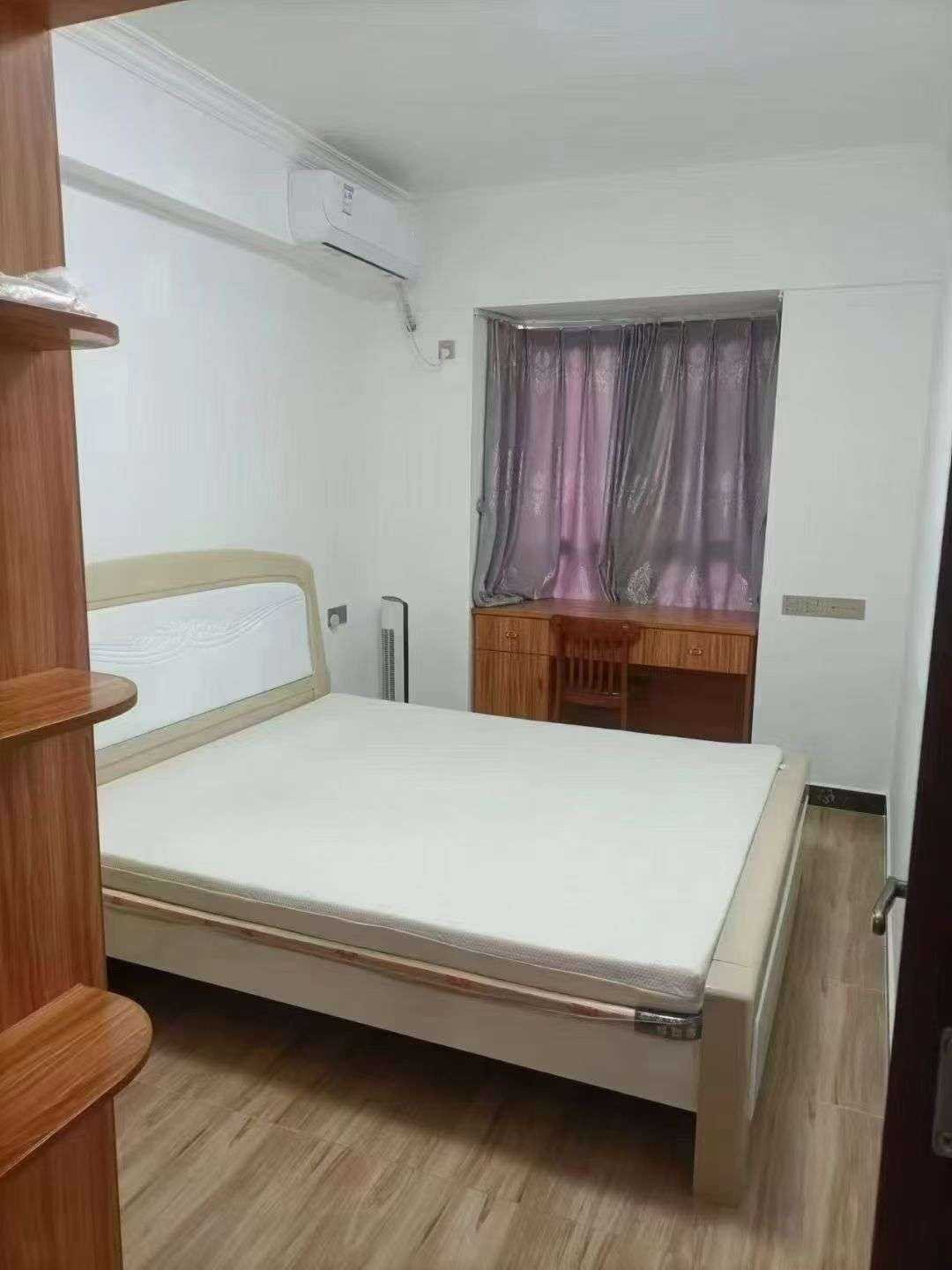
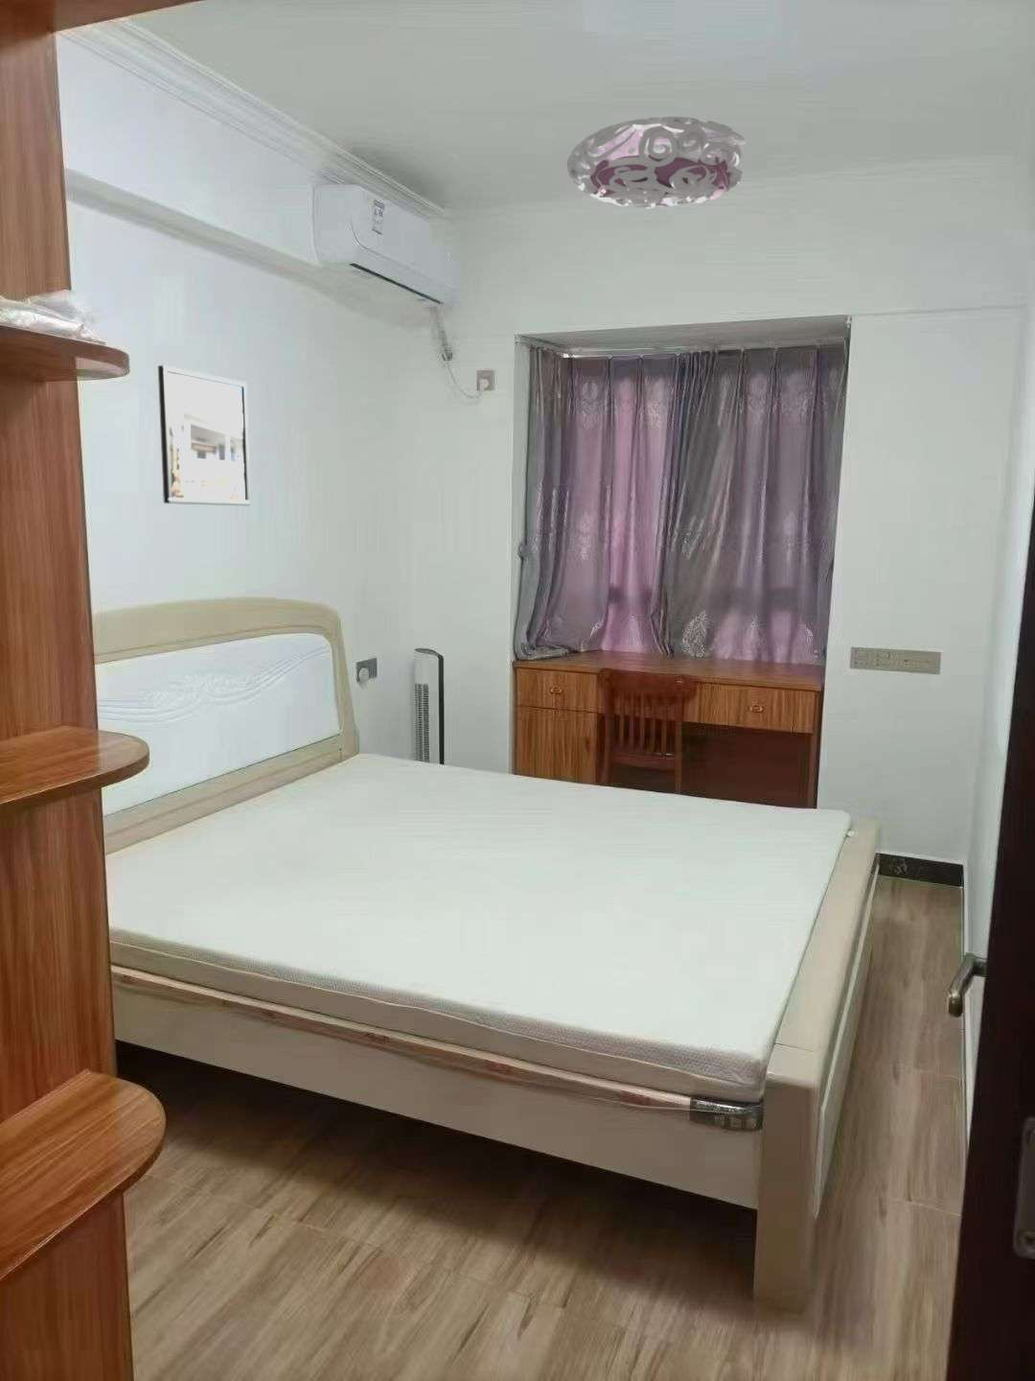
+ ceiling light (654, 165)
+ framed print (207, 440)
